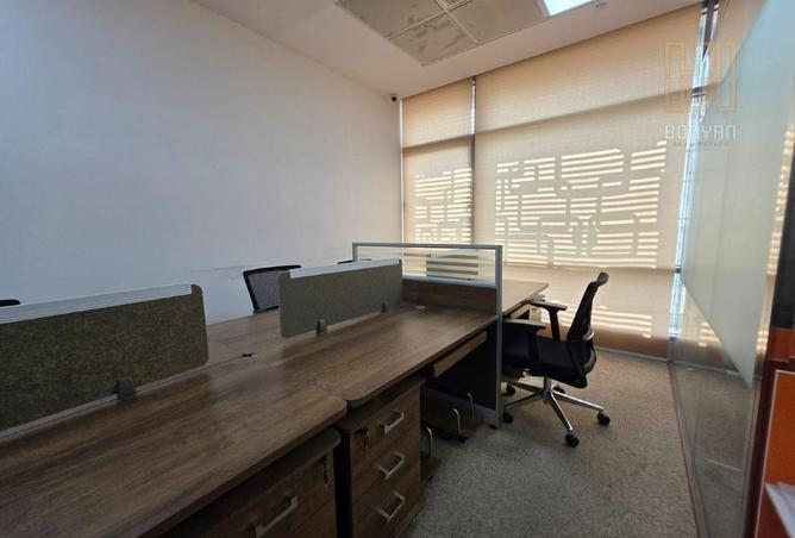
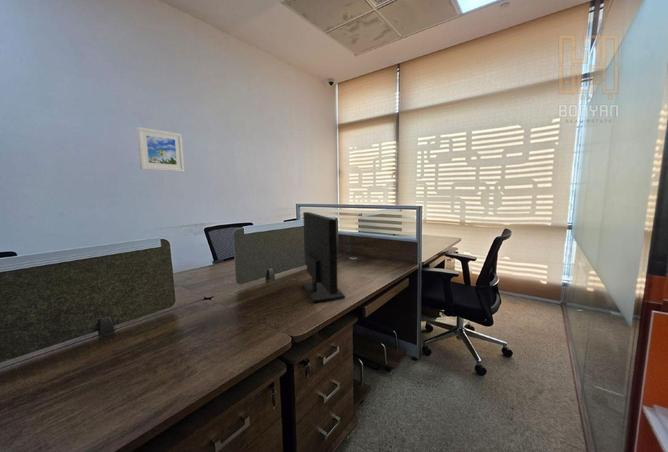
+ monitor (321, 253)
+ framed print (162, 150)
